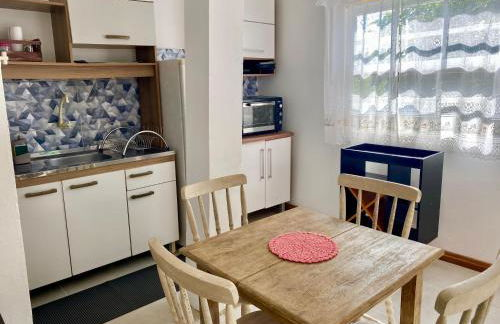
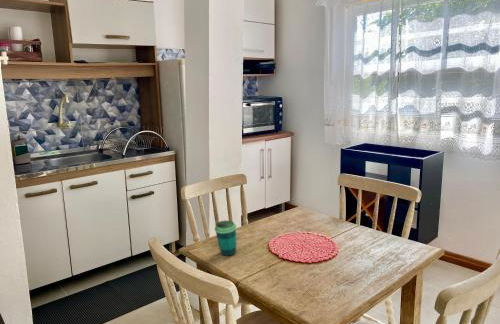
+ cup (226, 238)
